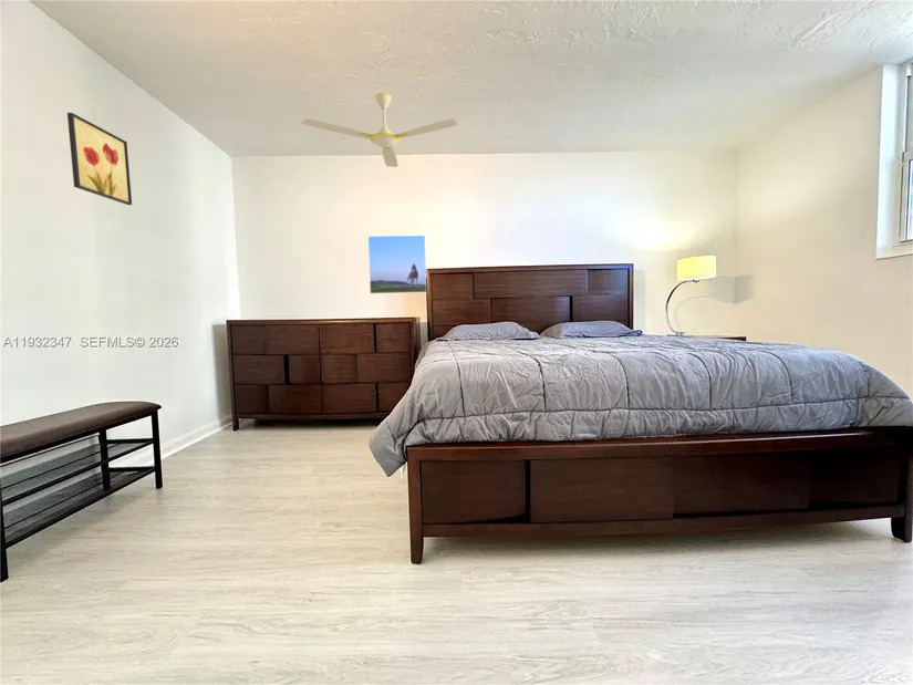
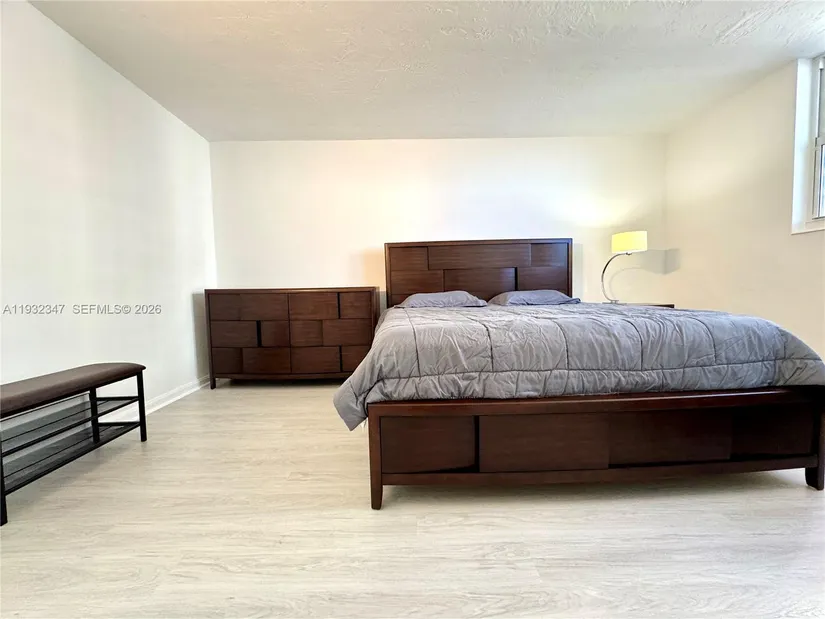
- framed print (397, 264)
- ceiling fan (381, 128)
- wall art (101, 163)
